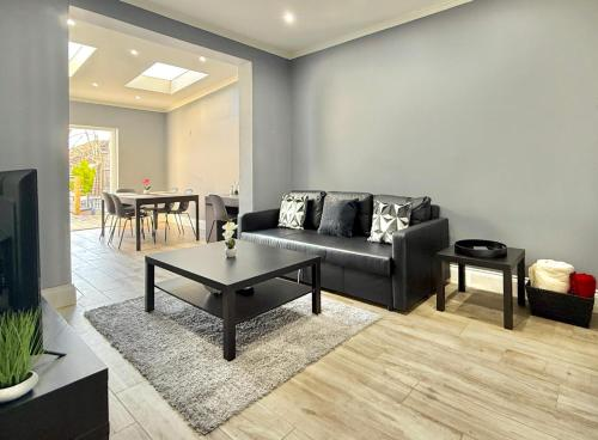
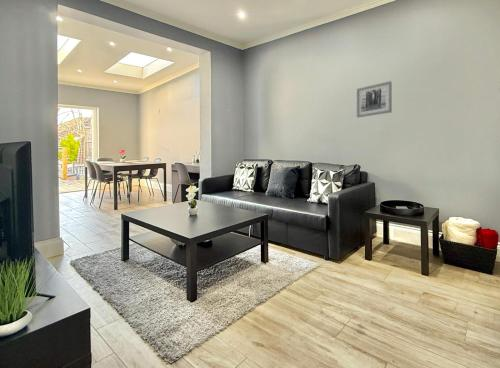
+ wall art (373, 100)
